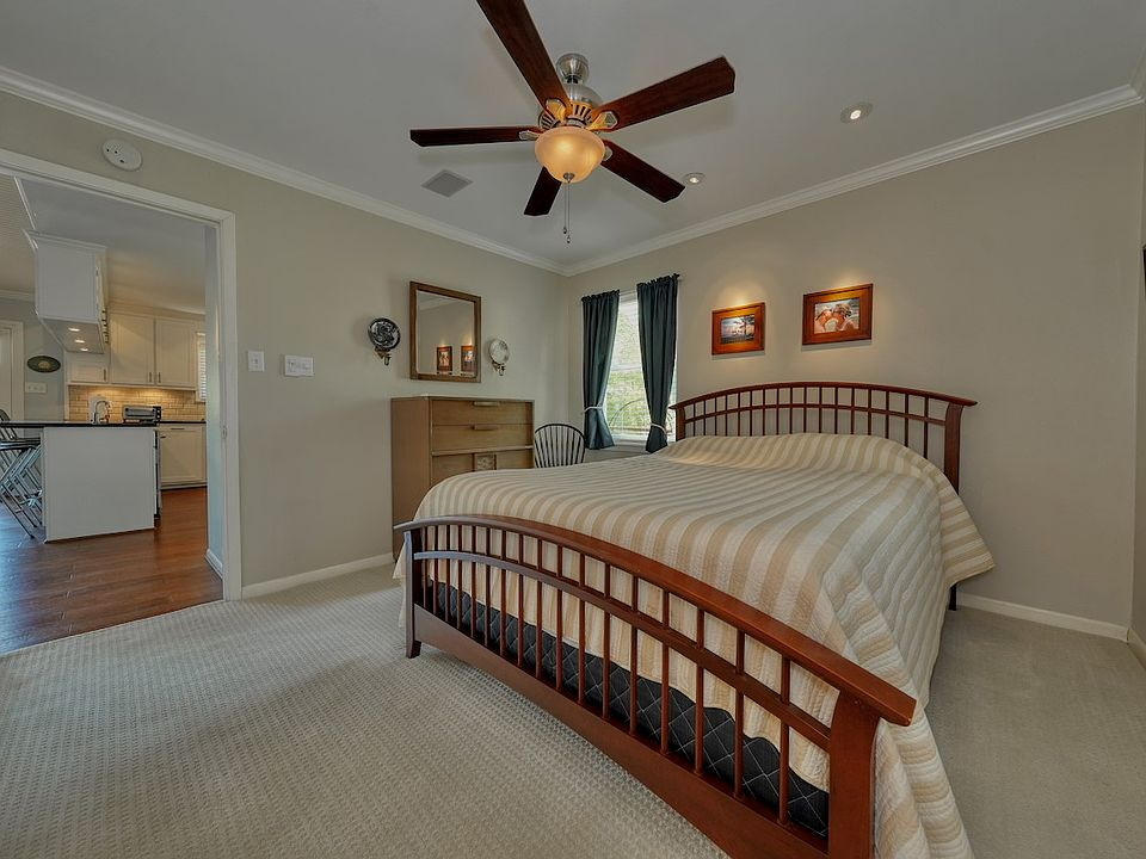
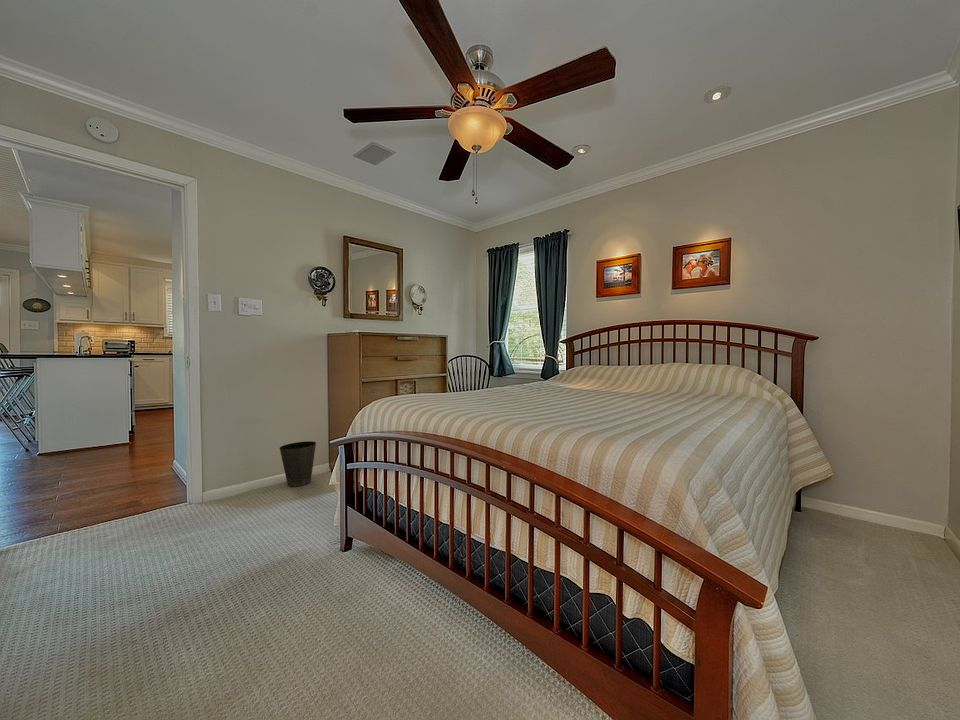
+ waste basket (298, 464)
